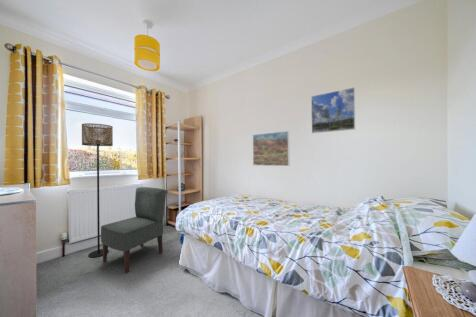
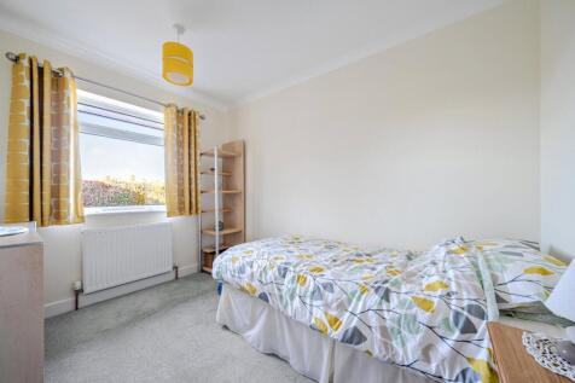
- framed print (269, 149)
- floor lamp (98, 189)
- chair (134, 223)
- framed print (331, 111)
